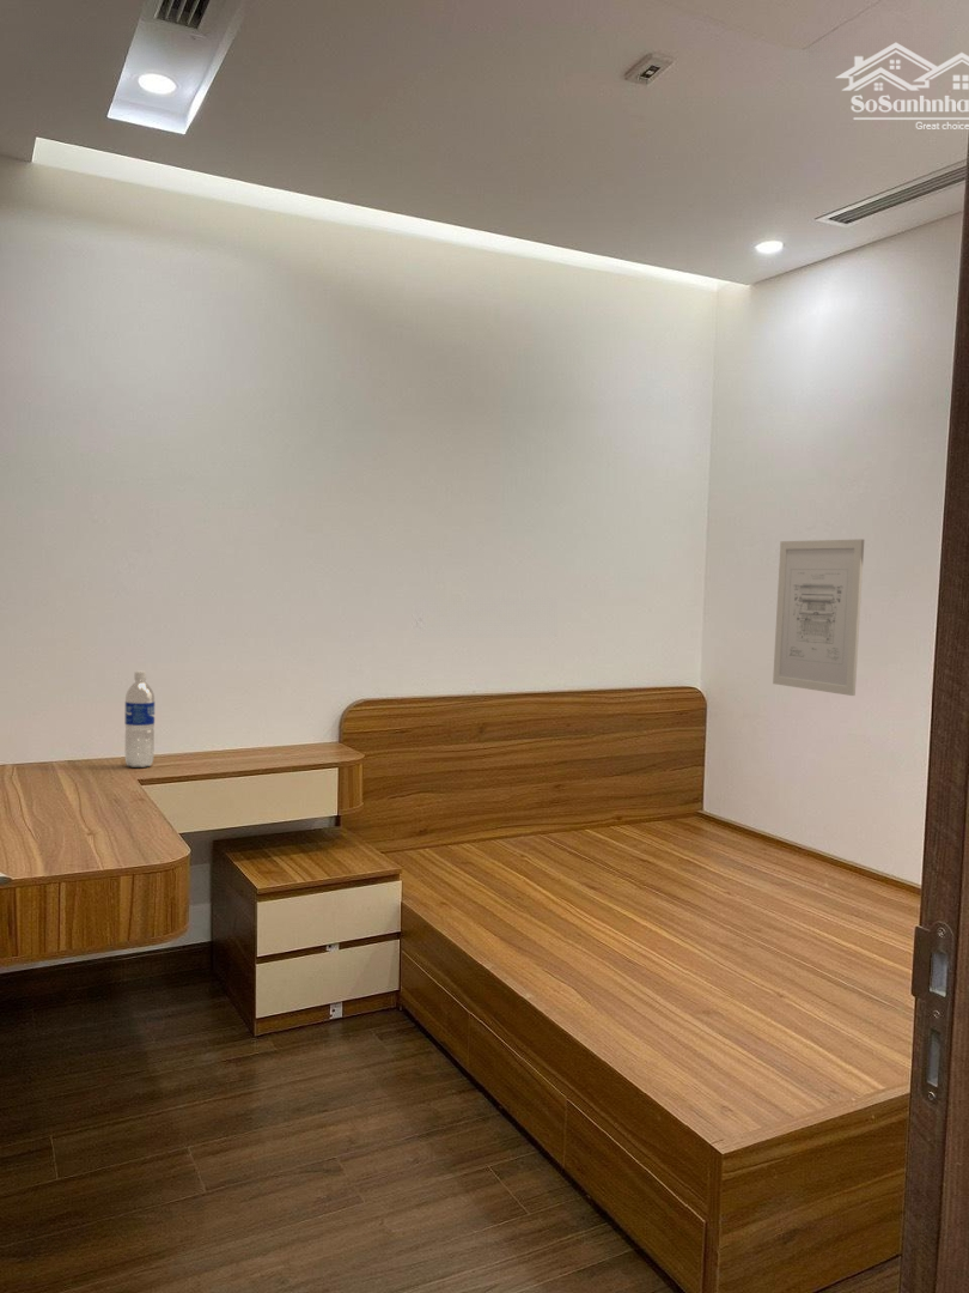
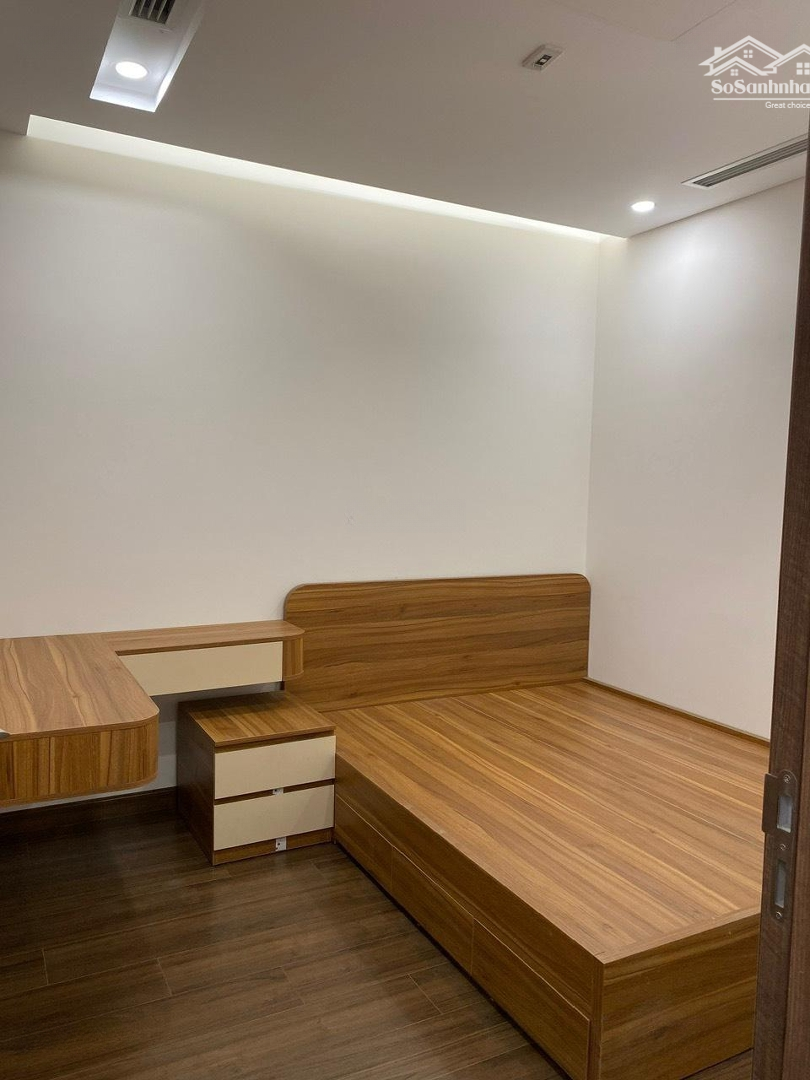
- water bottle (139, 718)
- wall art (816, 614)
